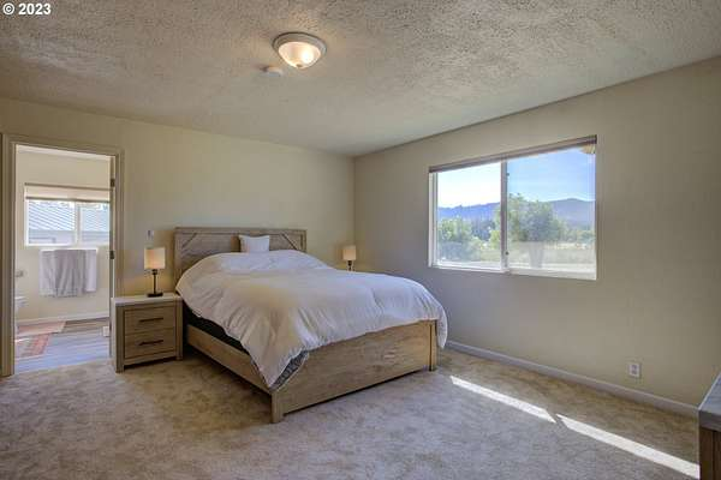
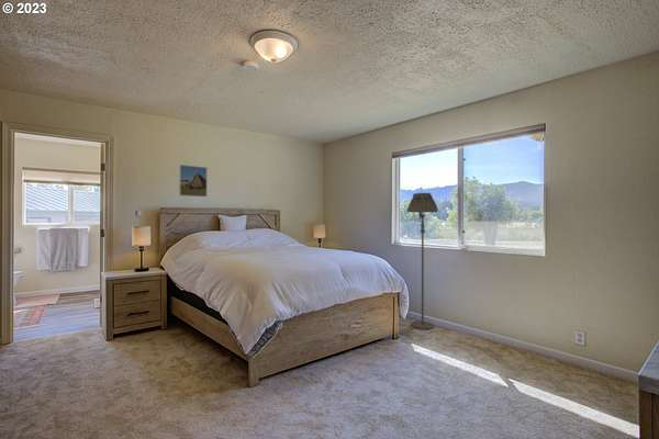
+ floor lamp (422, 259)
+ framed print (193, 181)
